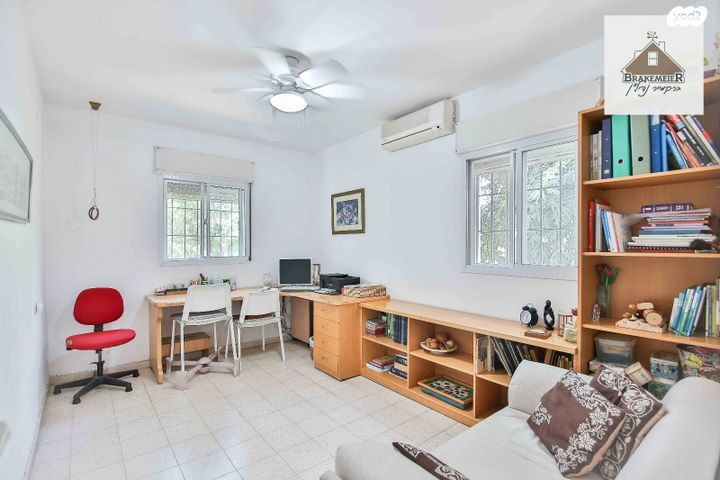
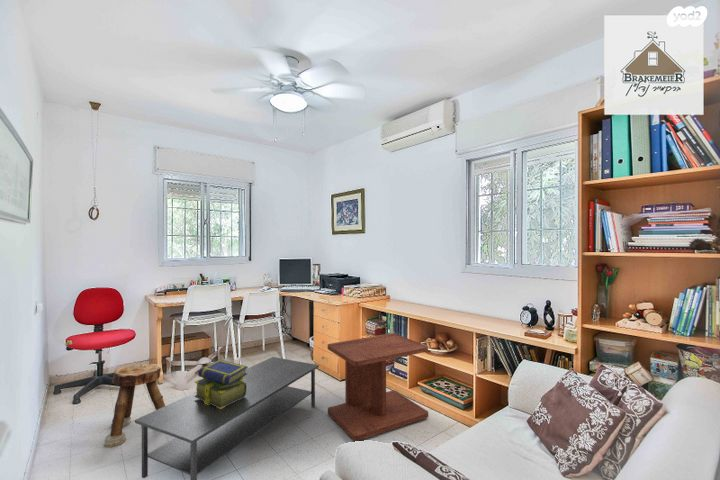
+ stool (133, 397)
+ side table (377, 381)
+ coffee table (243, 411)
+ stack of books (223, 381)
